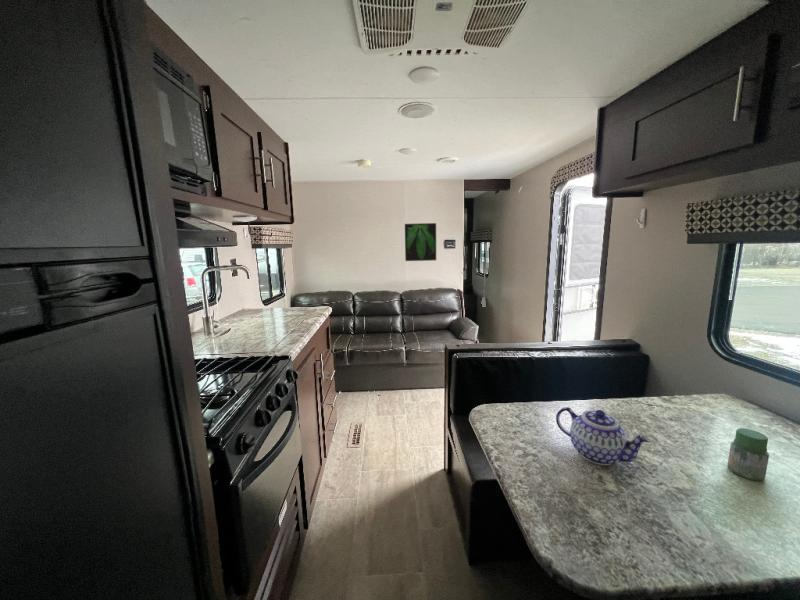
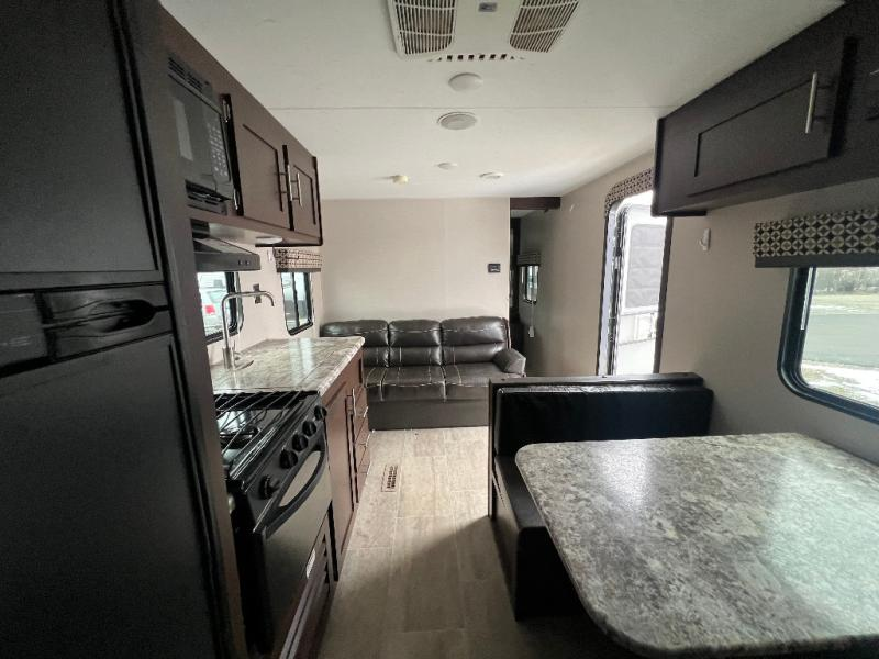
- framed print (420, 242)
- jar (748, 453)
- teapot (598, 432)
